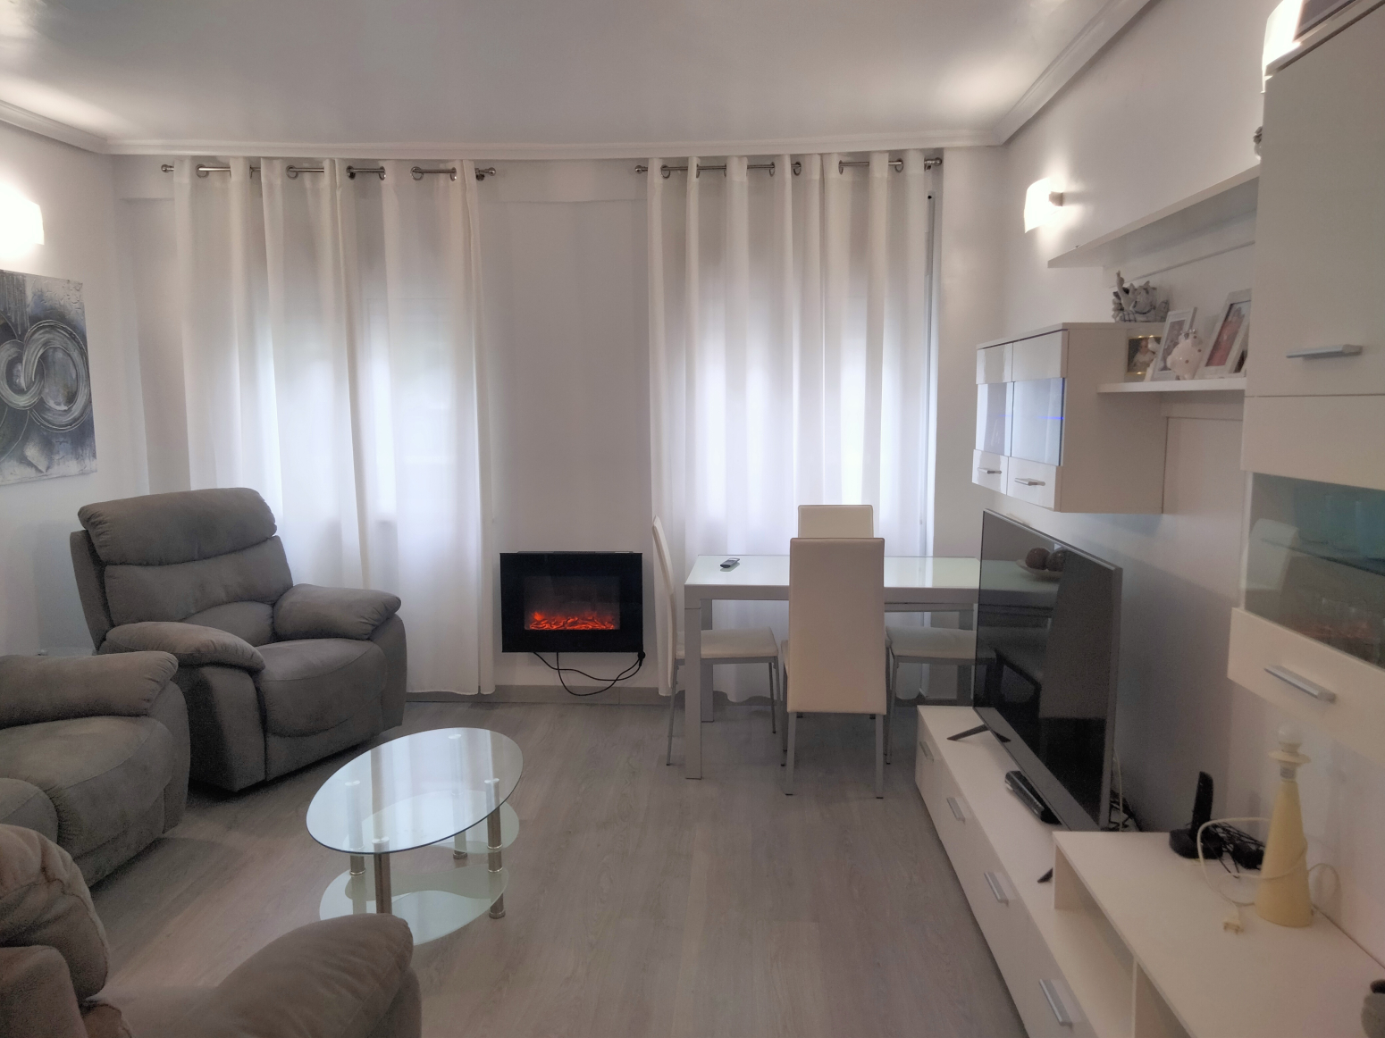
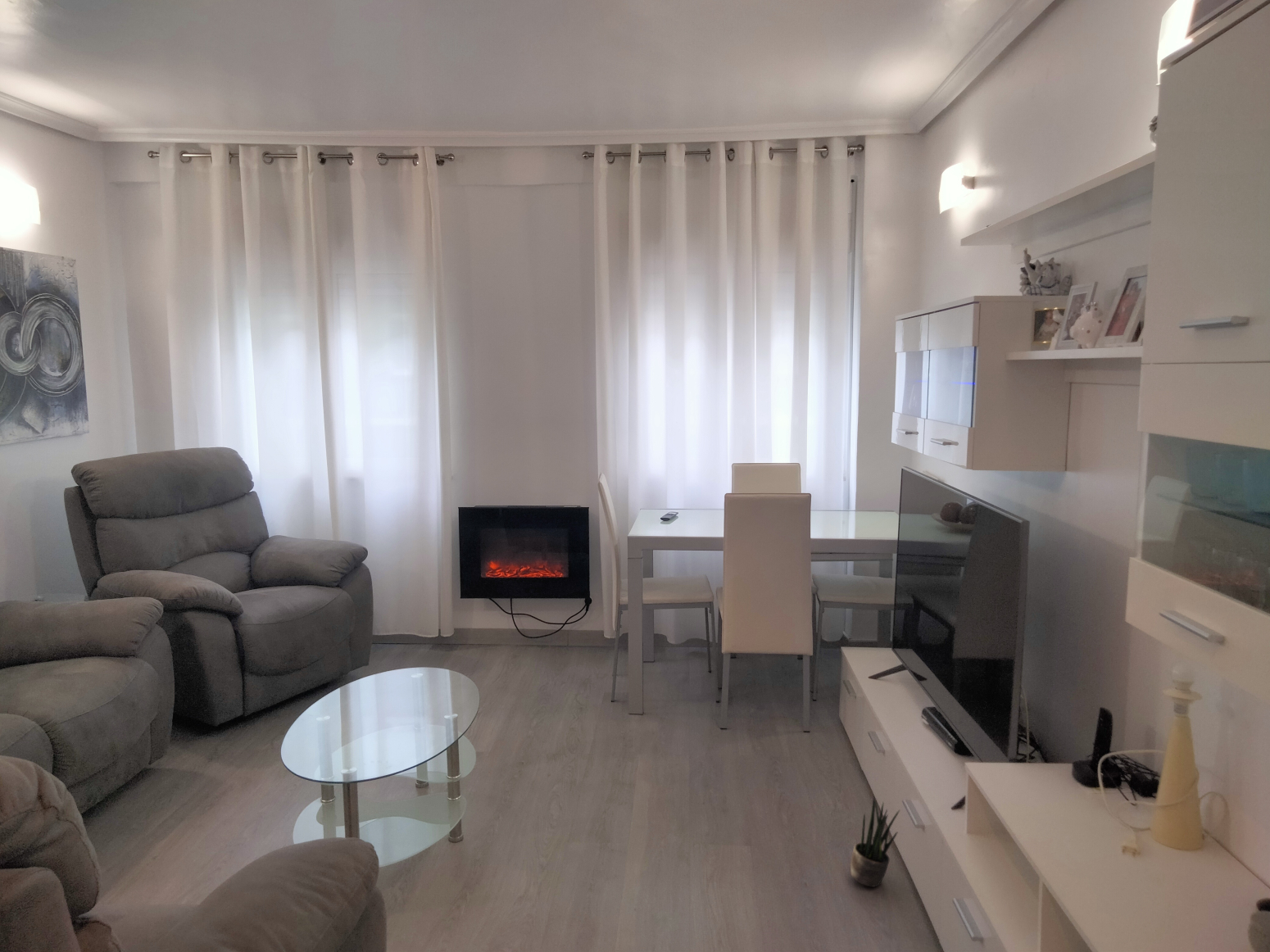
+ potted plant (875, 839)
